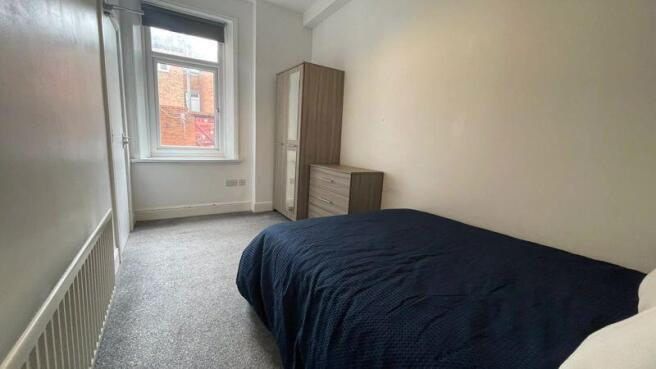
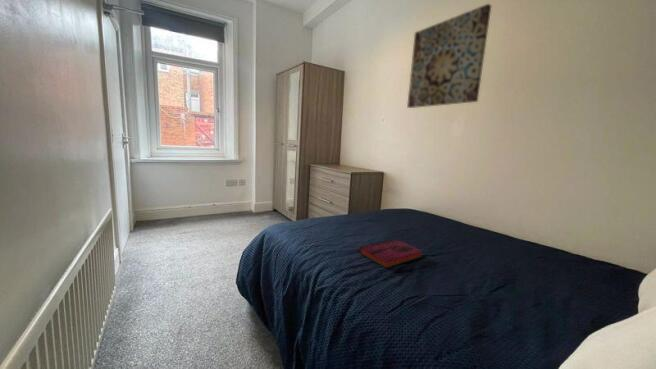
+ wall art (443, 63)
+ hardback book (390, 251)
